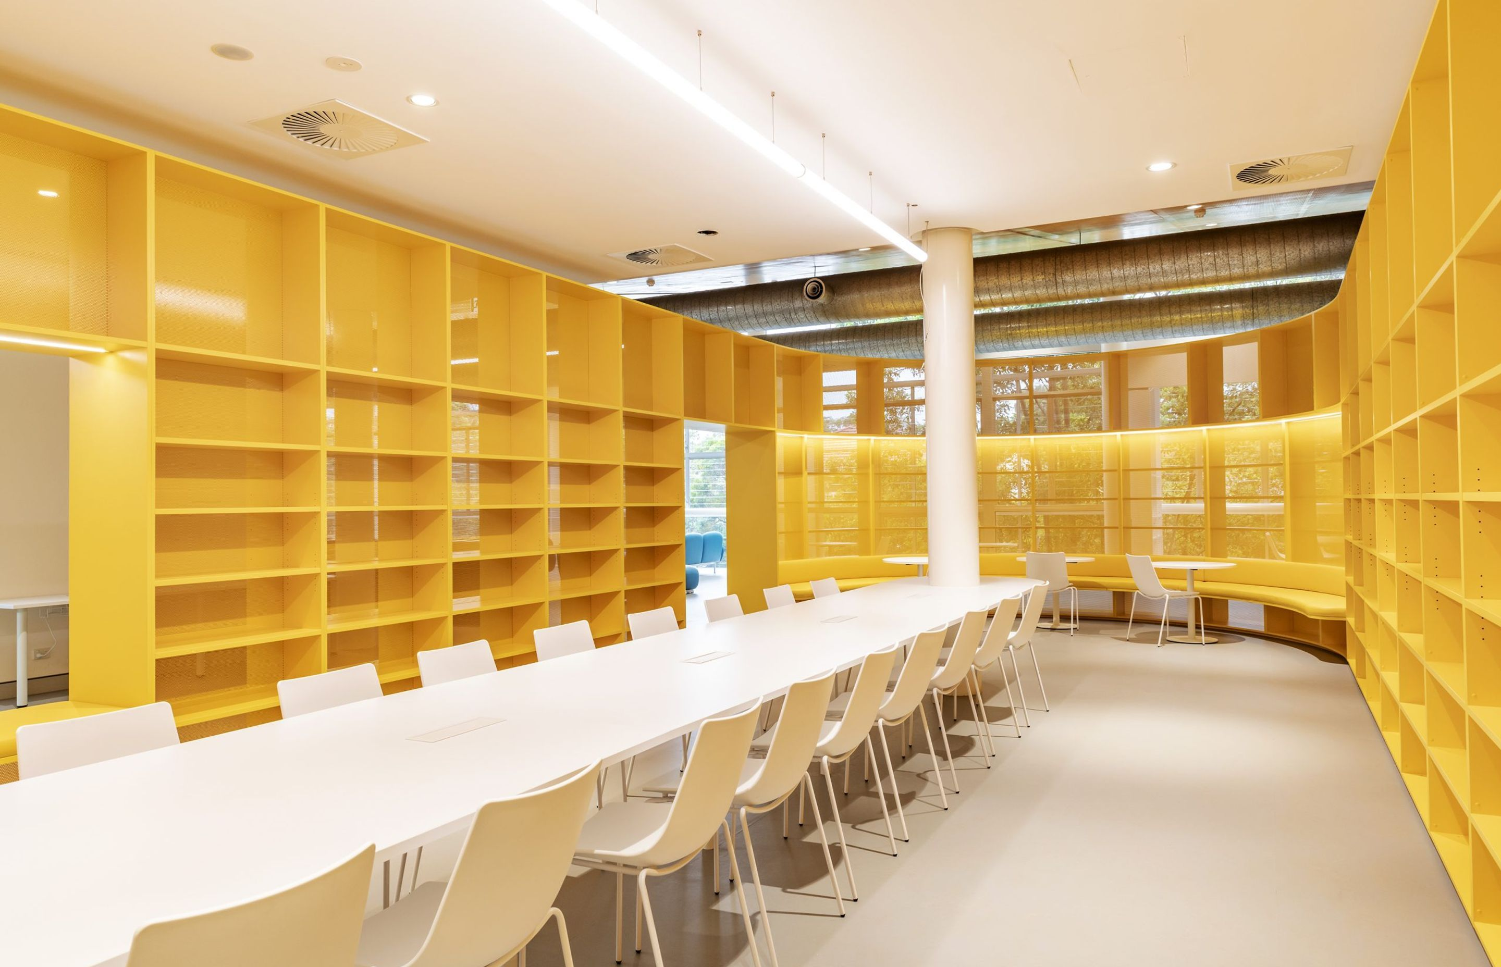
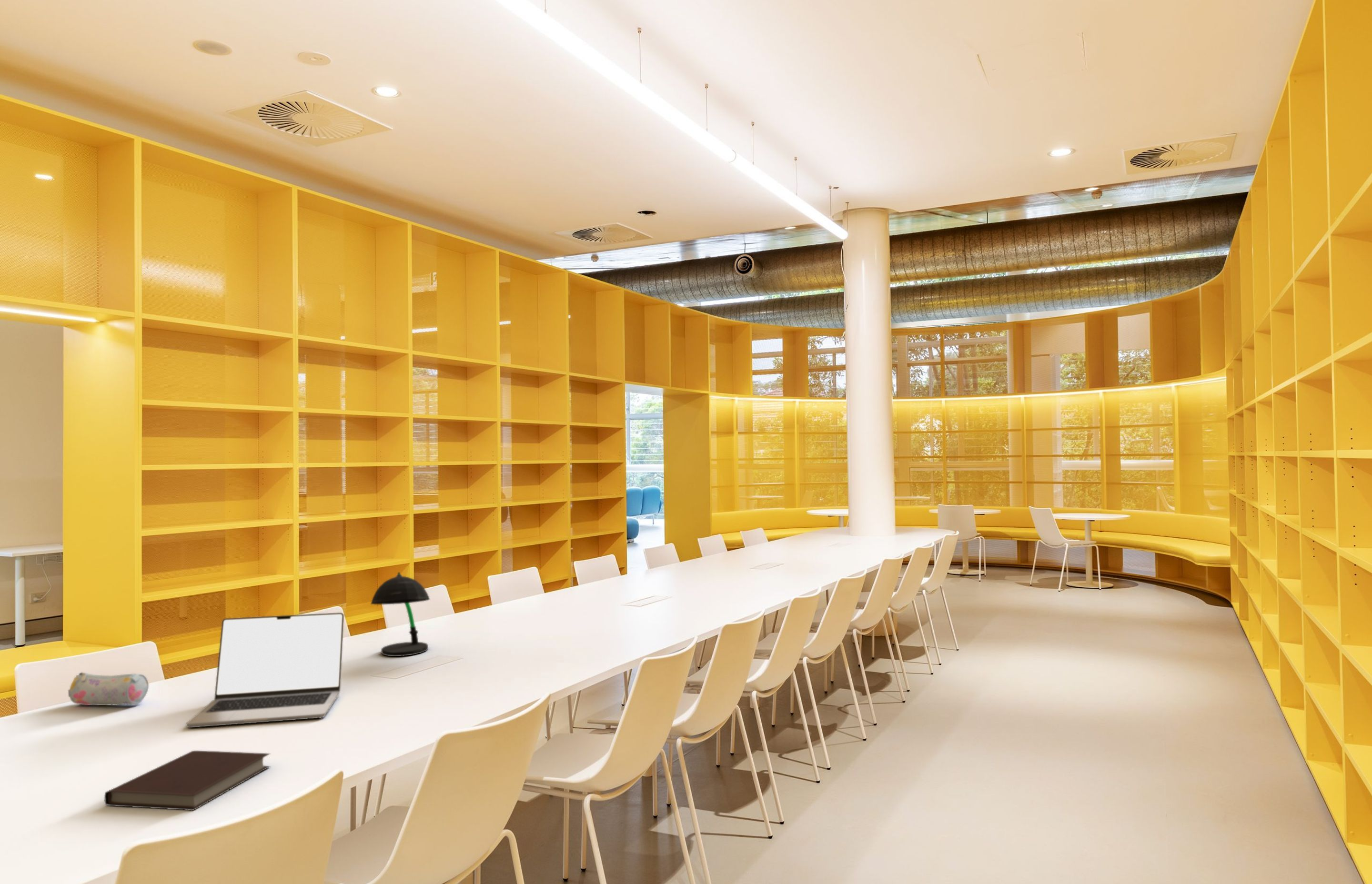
+ laptop (271, 666)
+ notebook (192, 778)
+ desk lamp (408, 614)
+ pencil case (109, 688)
